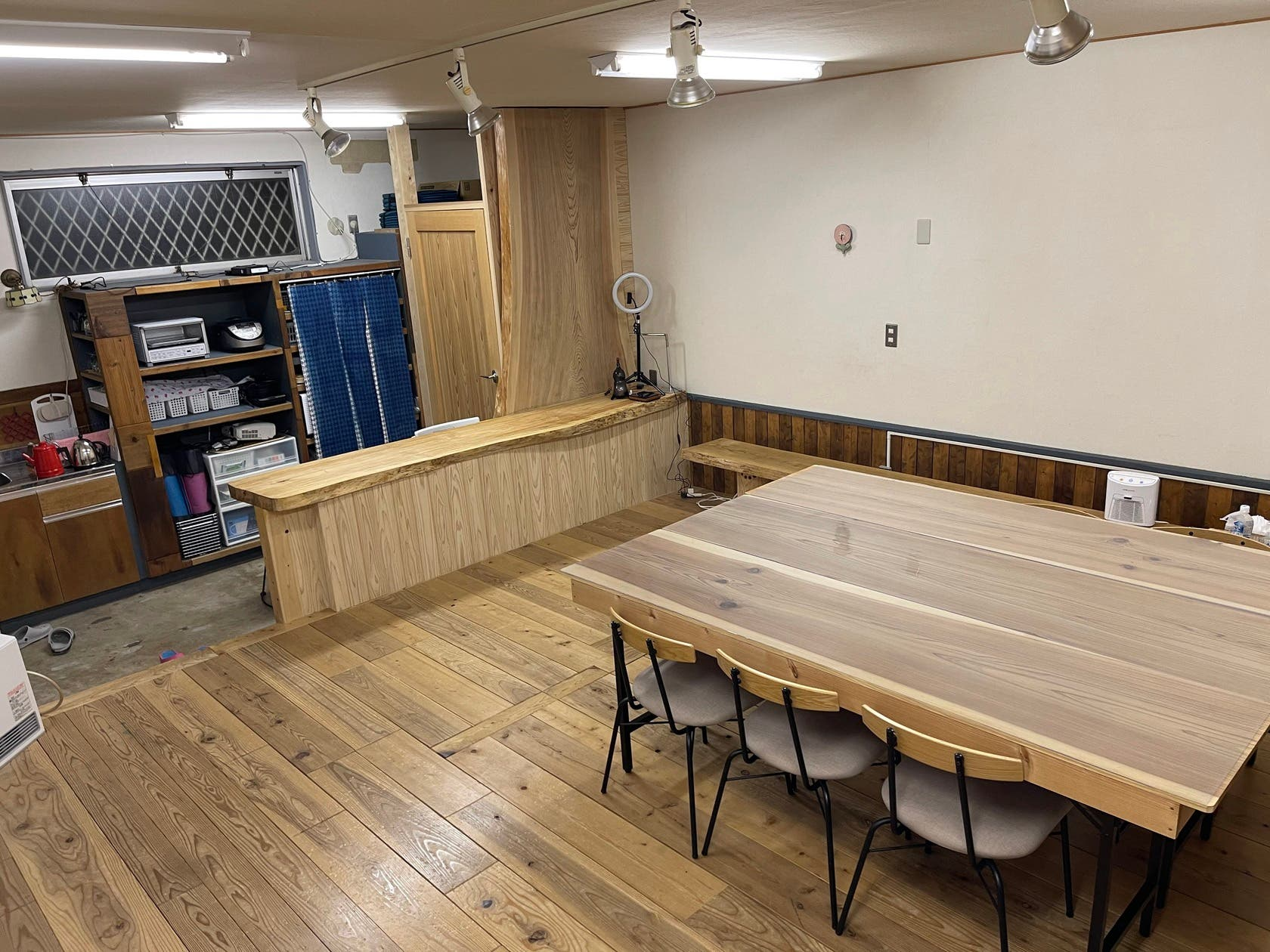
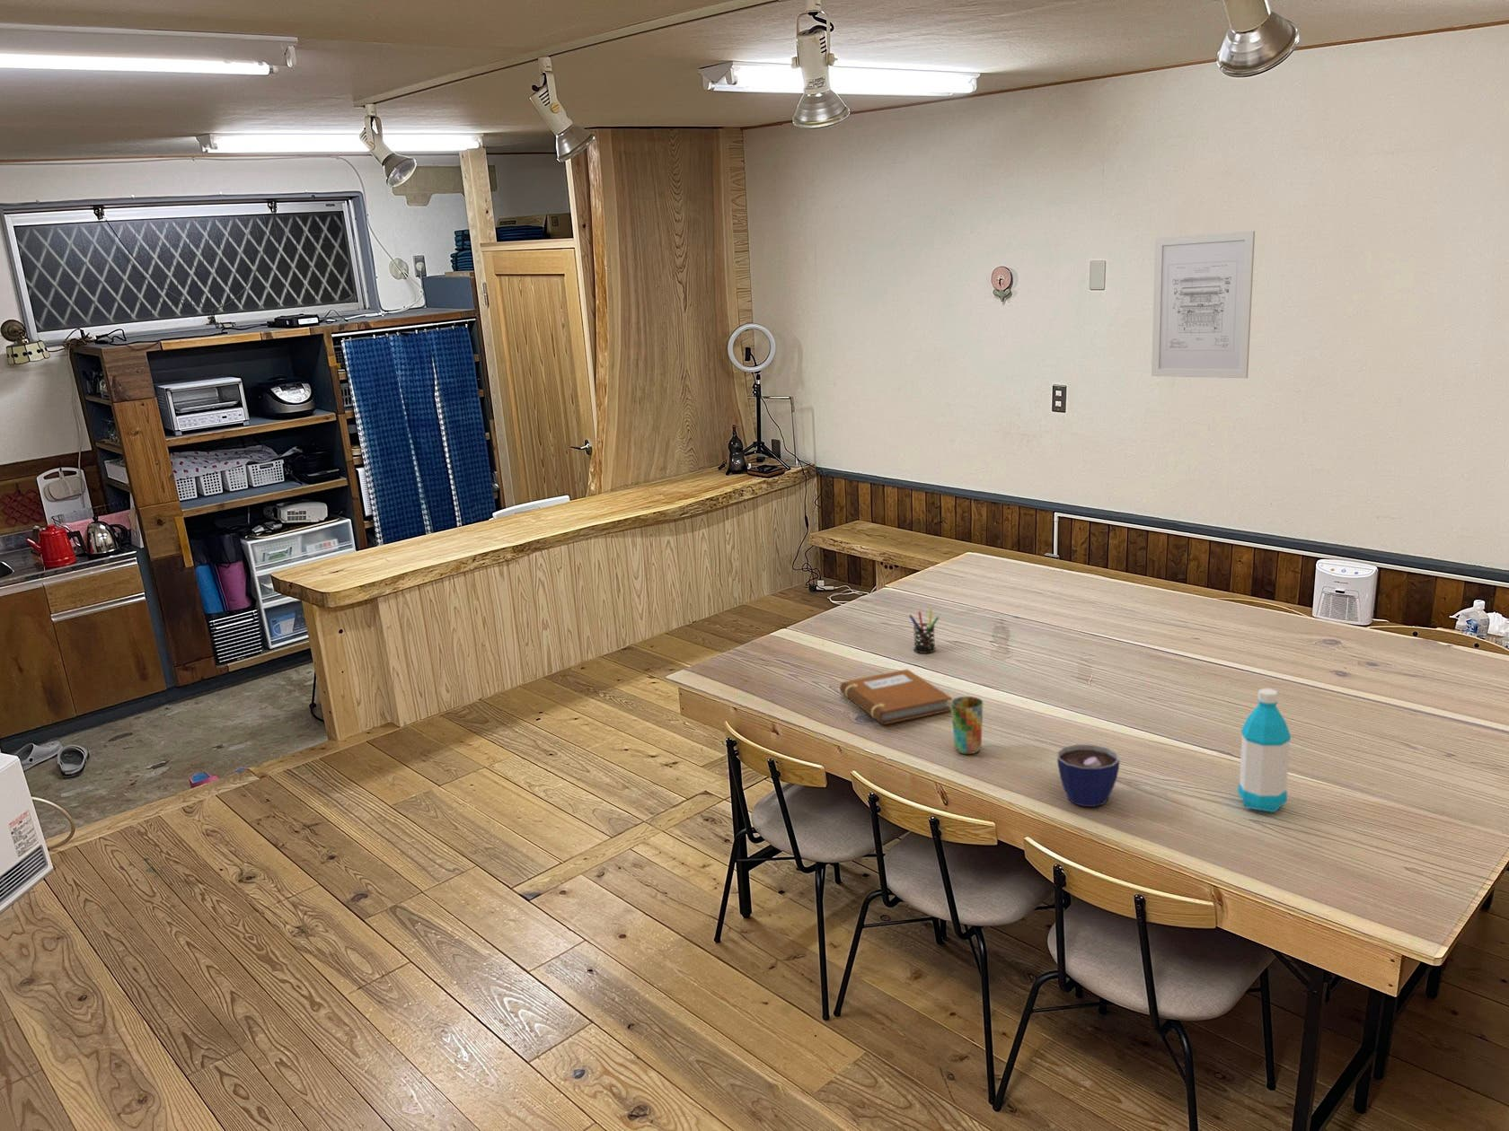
+ notebook (892, 695)
+ water bottle (1264, 748)
+ wall art (1200, 307)
+ cup (967, 725)
+ pen holder (926, 630)
+ cup (1086, 772)
